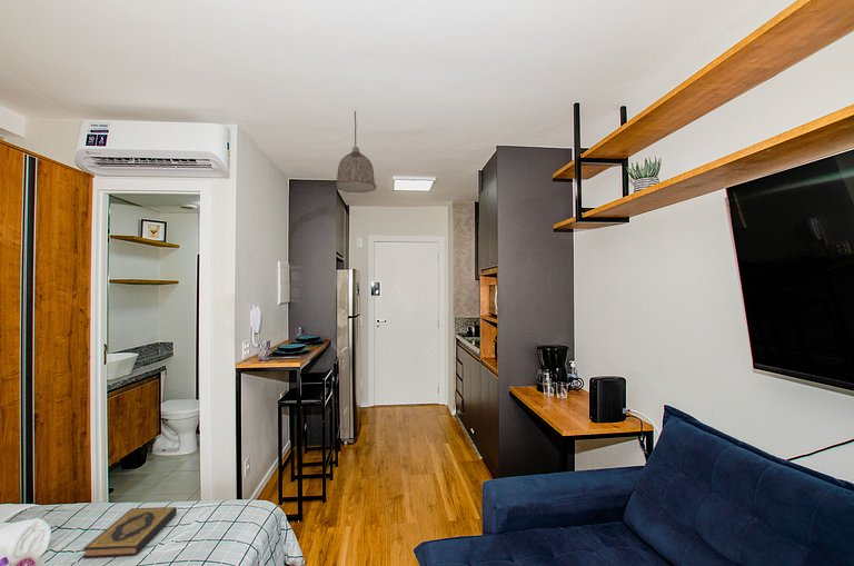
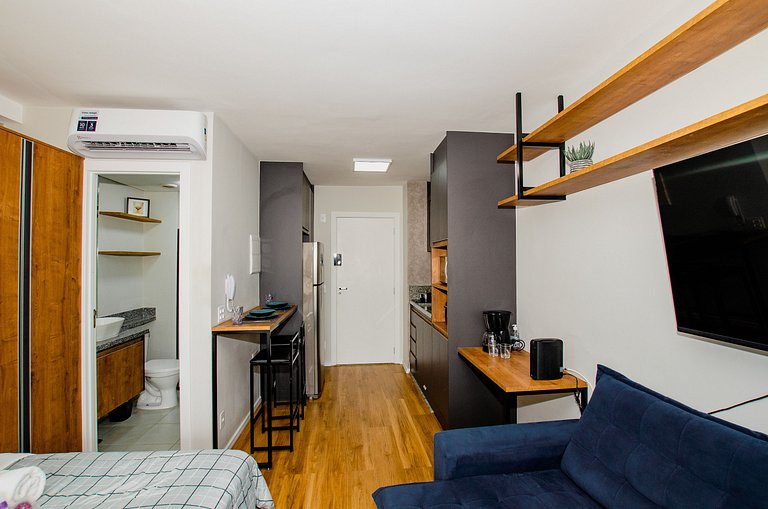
- hardback book (133, 529)
- pendant lamp (355, 149)
